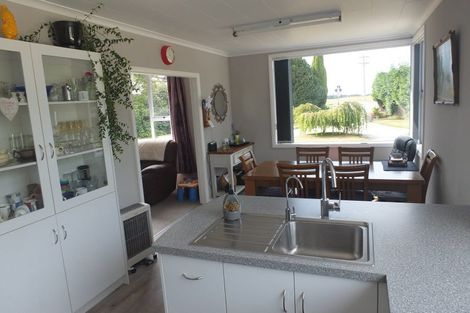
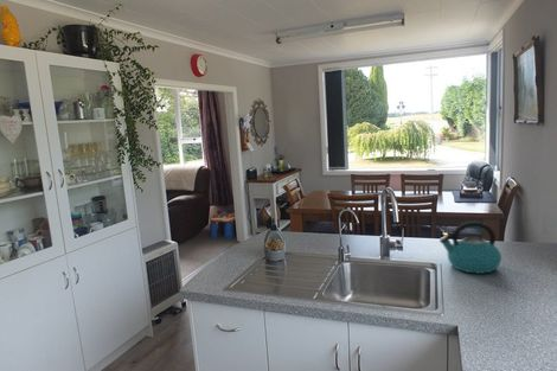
+ kettle (469, 244)
